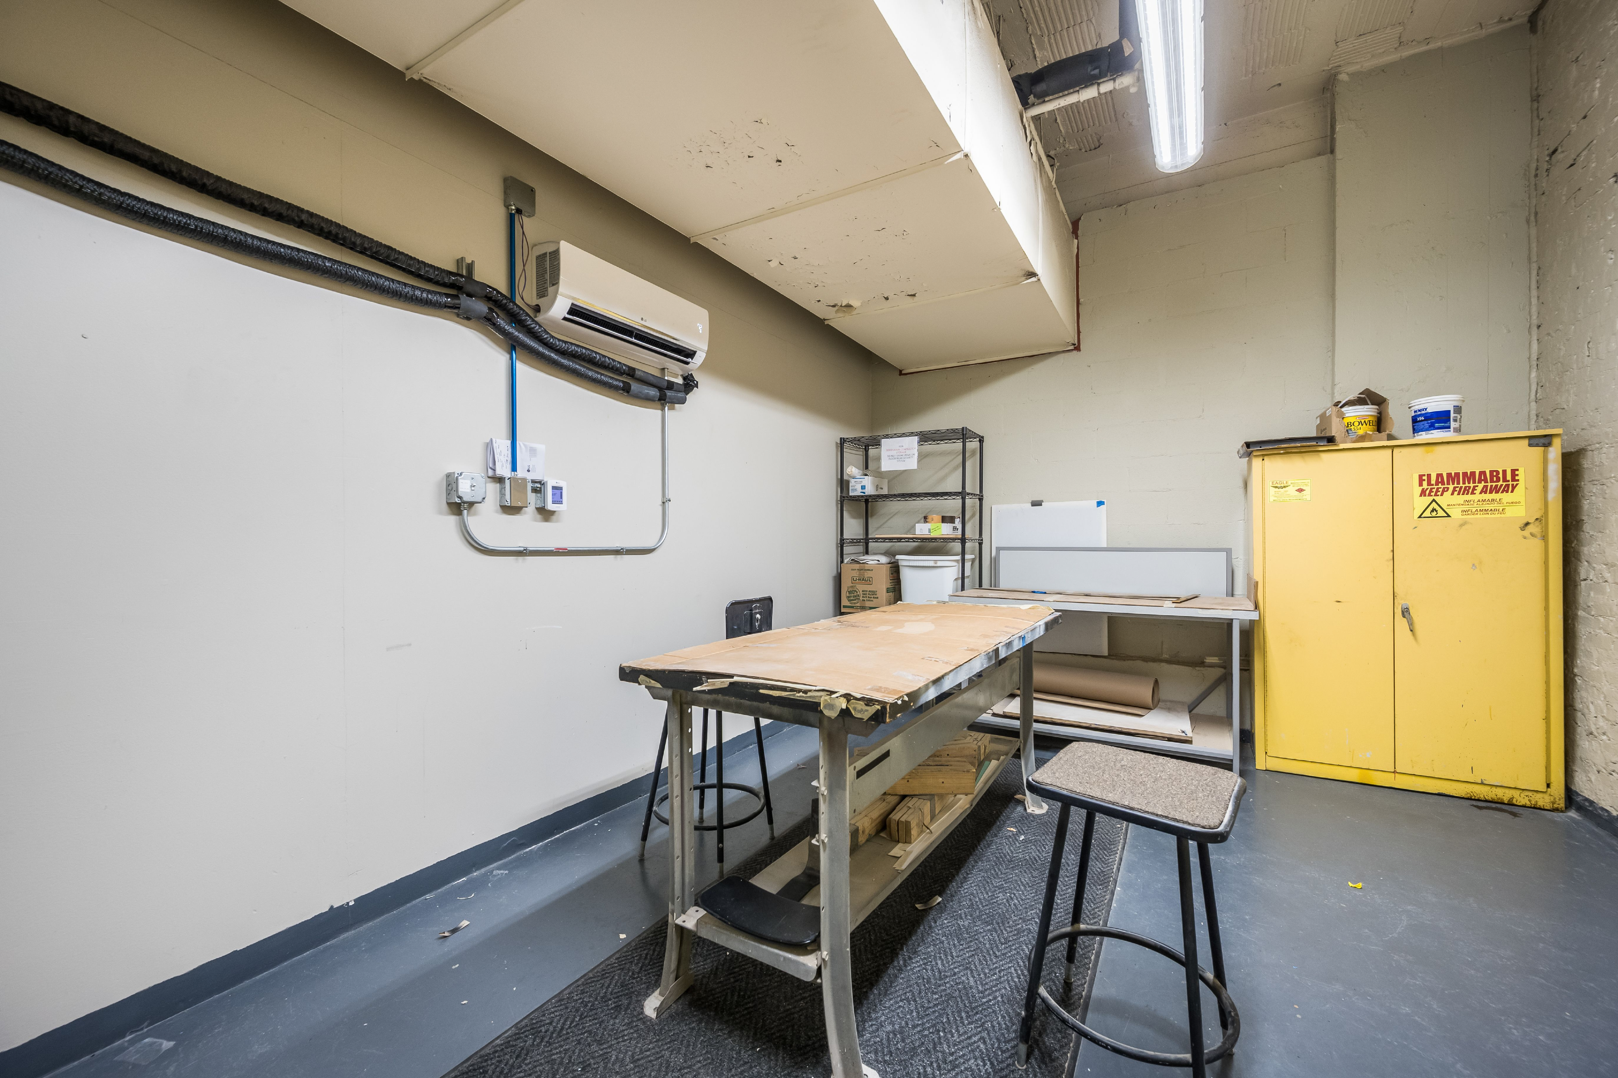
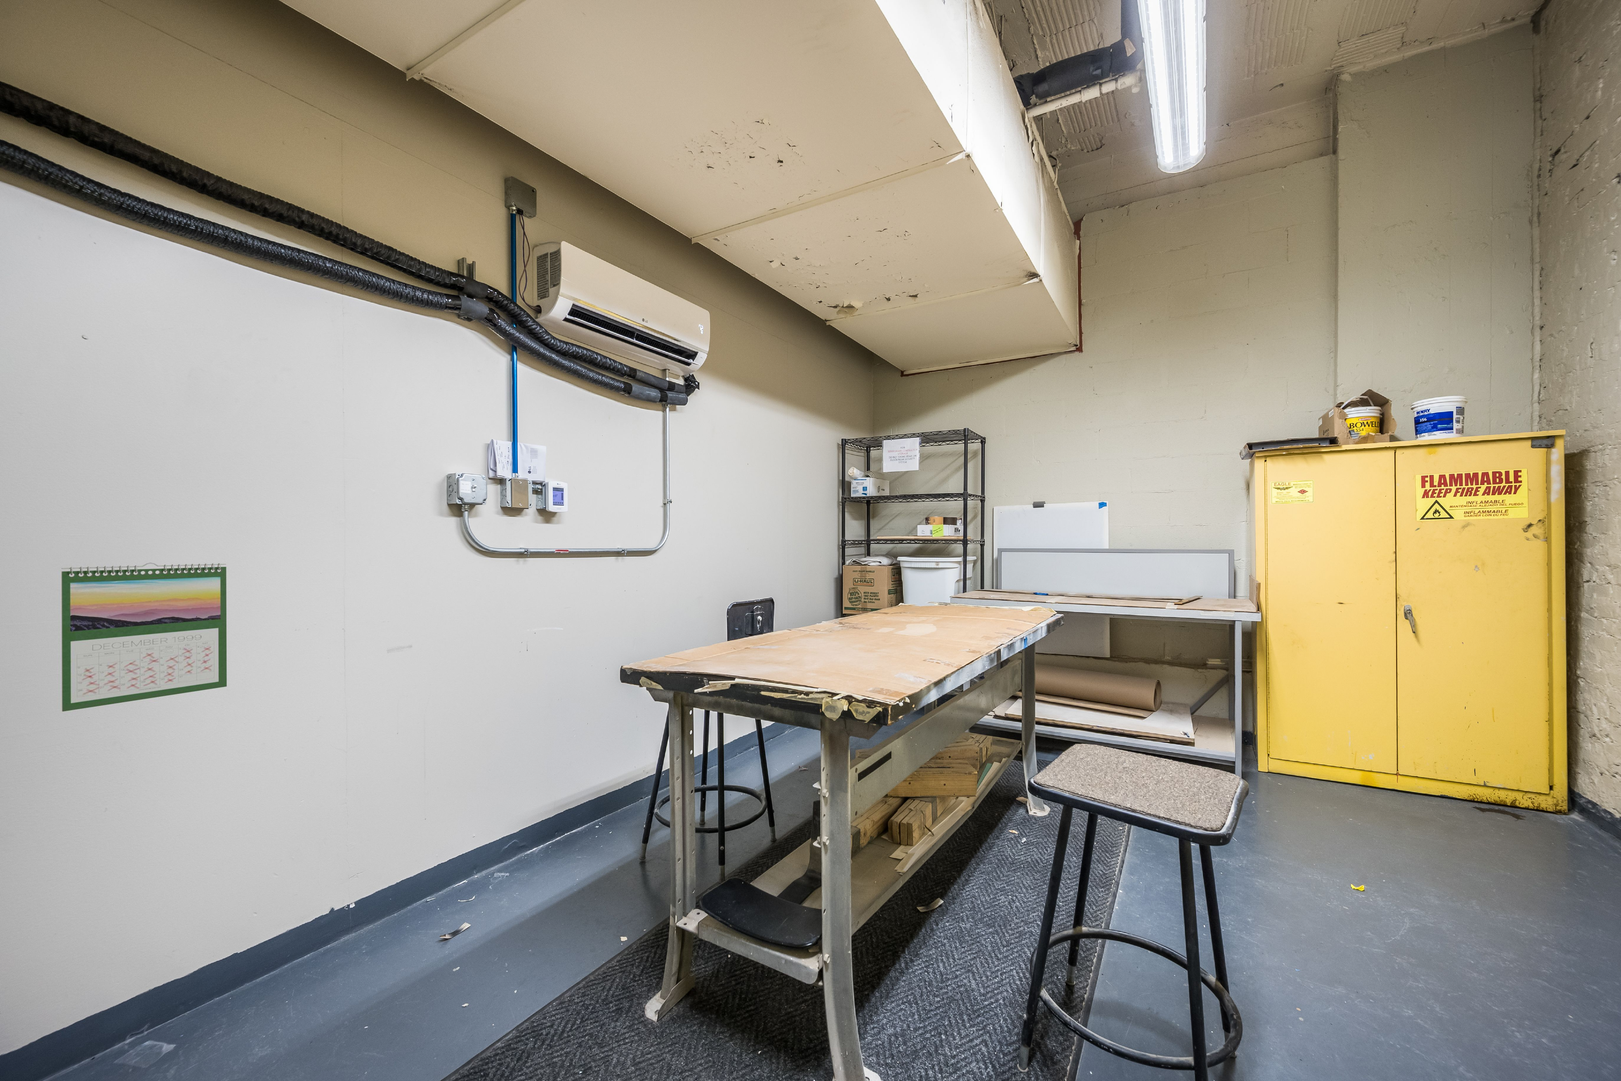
+ calendar (151, 630)
